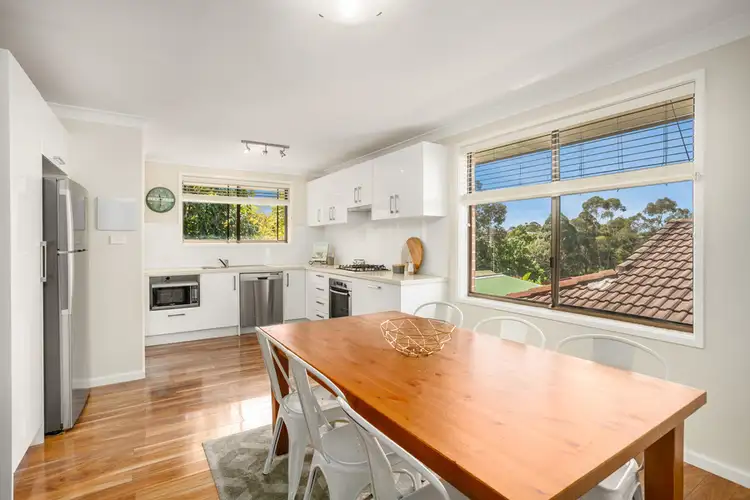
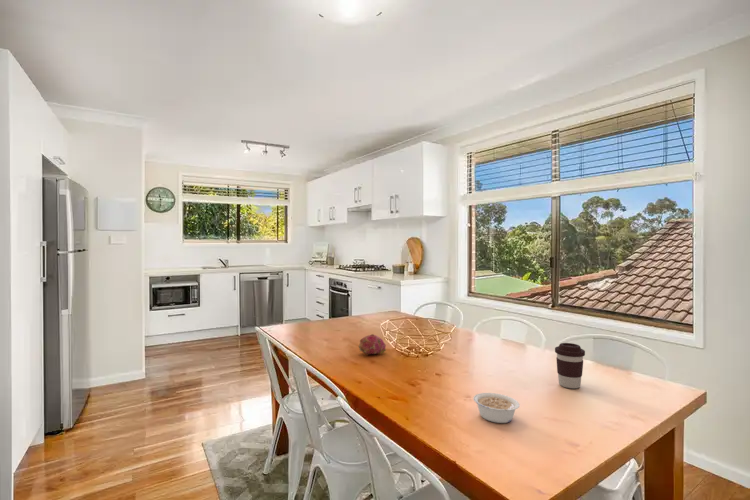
+ fruit (372, 344)
+ coffee cup (569, 365)
+ legume (497, 407)
